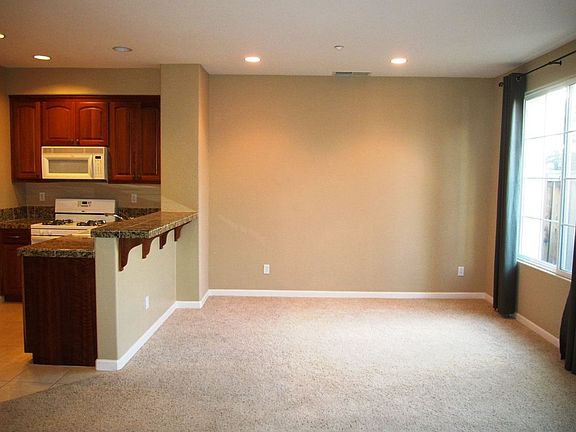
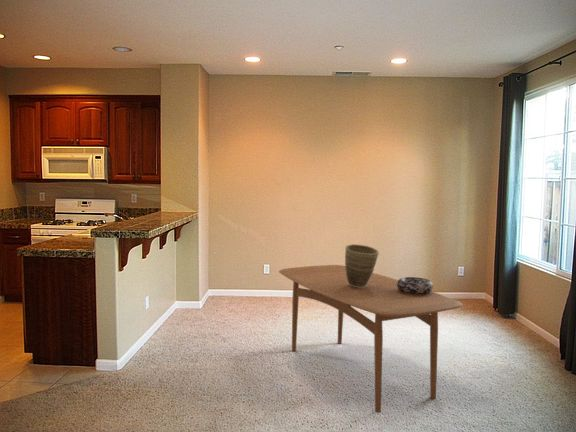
+ decorative bowl (414, 285)
+ vase (361, 266)
+ dining table (358, 322)
